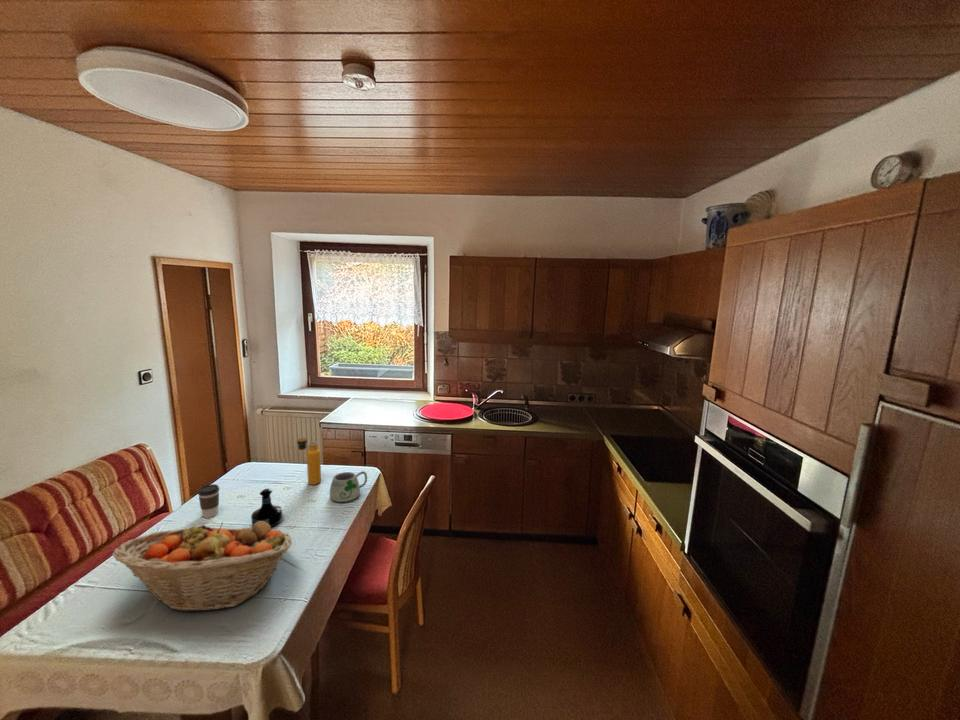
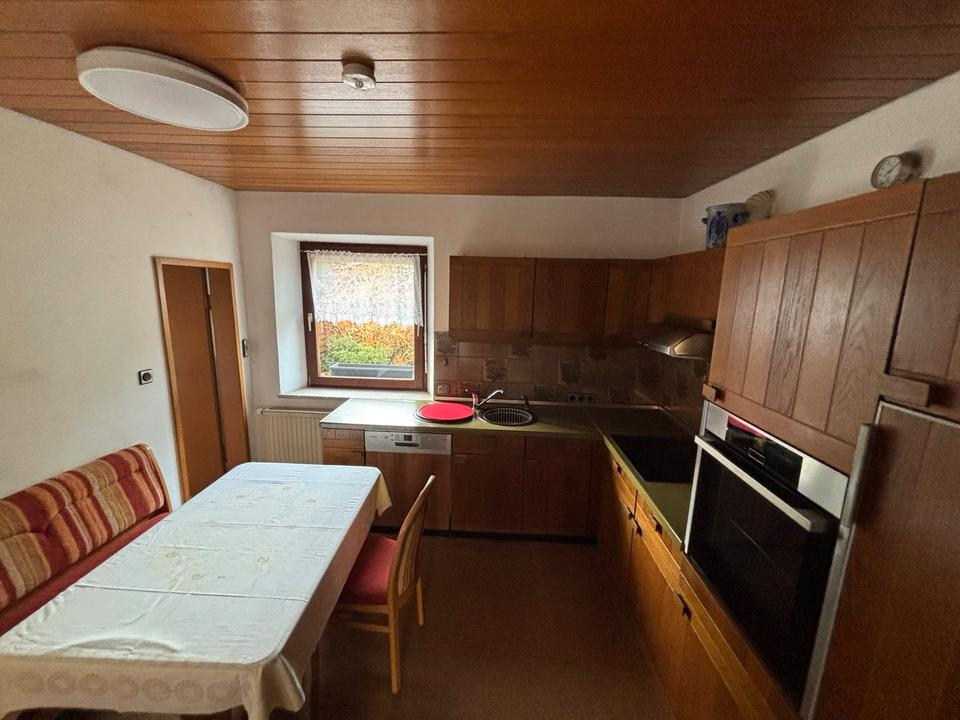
- fruit basket (210, 555)
- water bottle (308, 458)
- coffee cup (209, 501)
- tequila bottle (266, 506)
- mug (350, 486)
